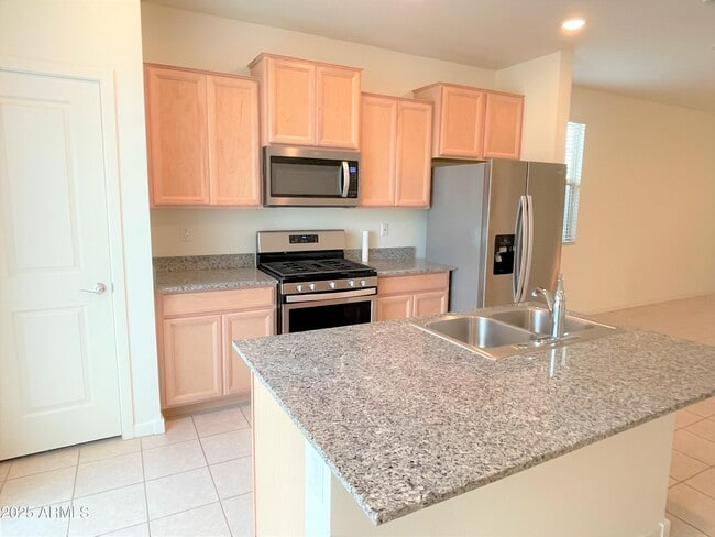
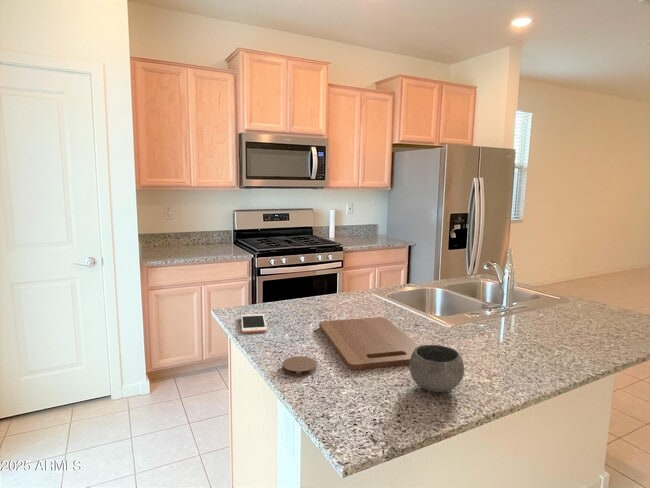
+ cutting board (369, 339)
+ coaster (299, 365)
+ bowl (435, 369)
+ cell phone (253, 323)
